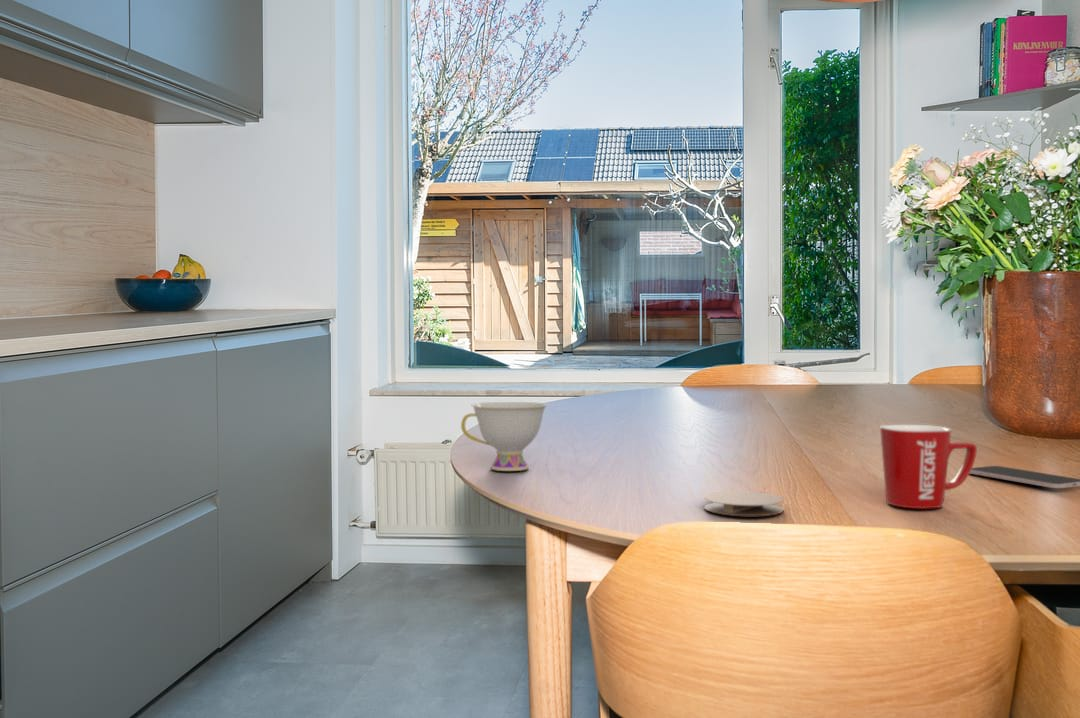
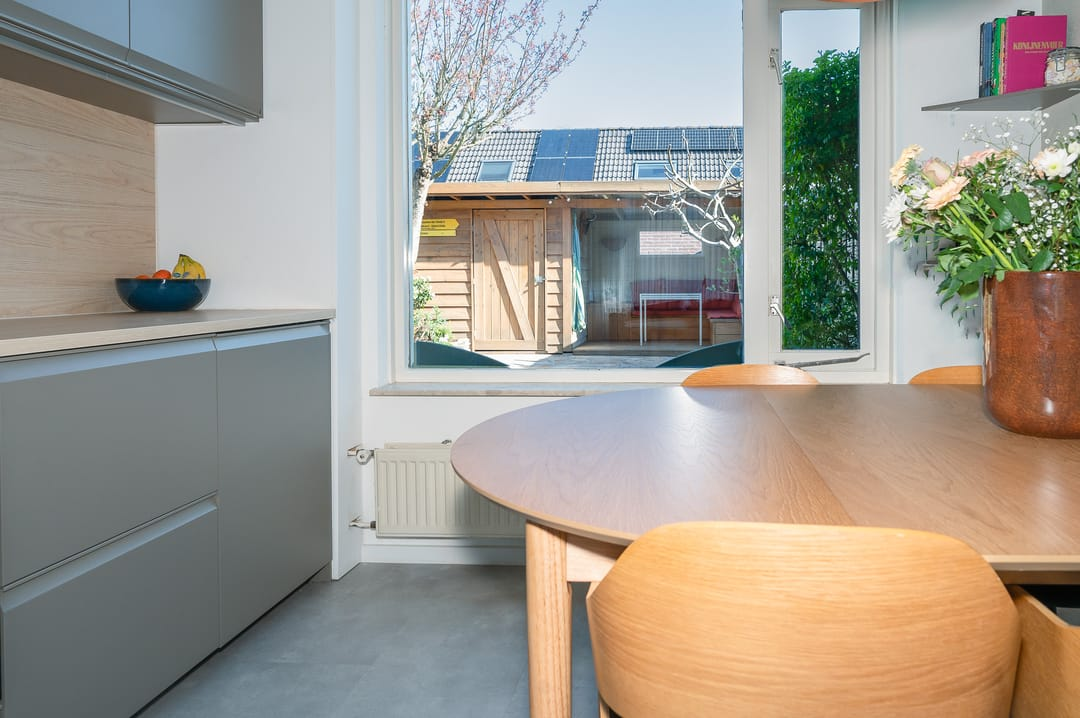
- coaster (743, 503)
- smartphone (1024, 476)
- mug (929, 465)
- teacup (504, 436)
